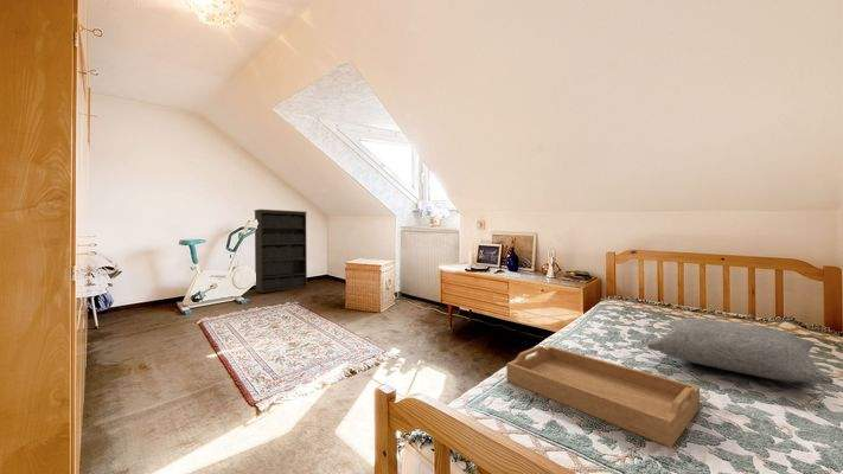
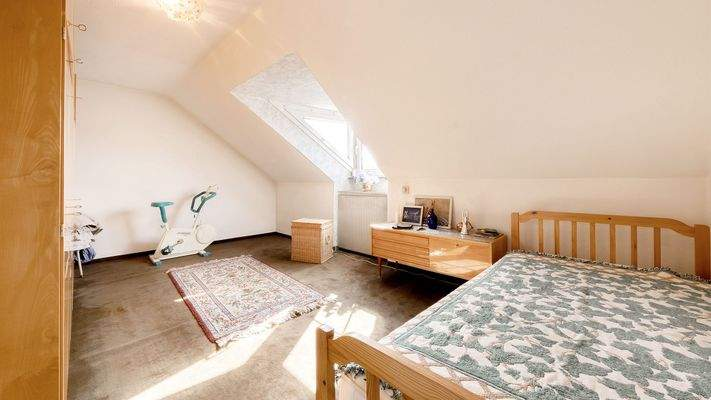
- bookshelf (281, 249)
- serving tray (594, 380)
- pillow (730, 345)
